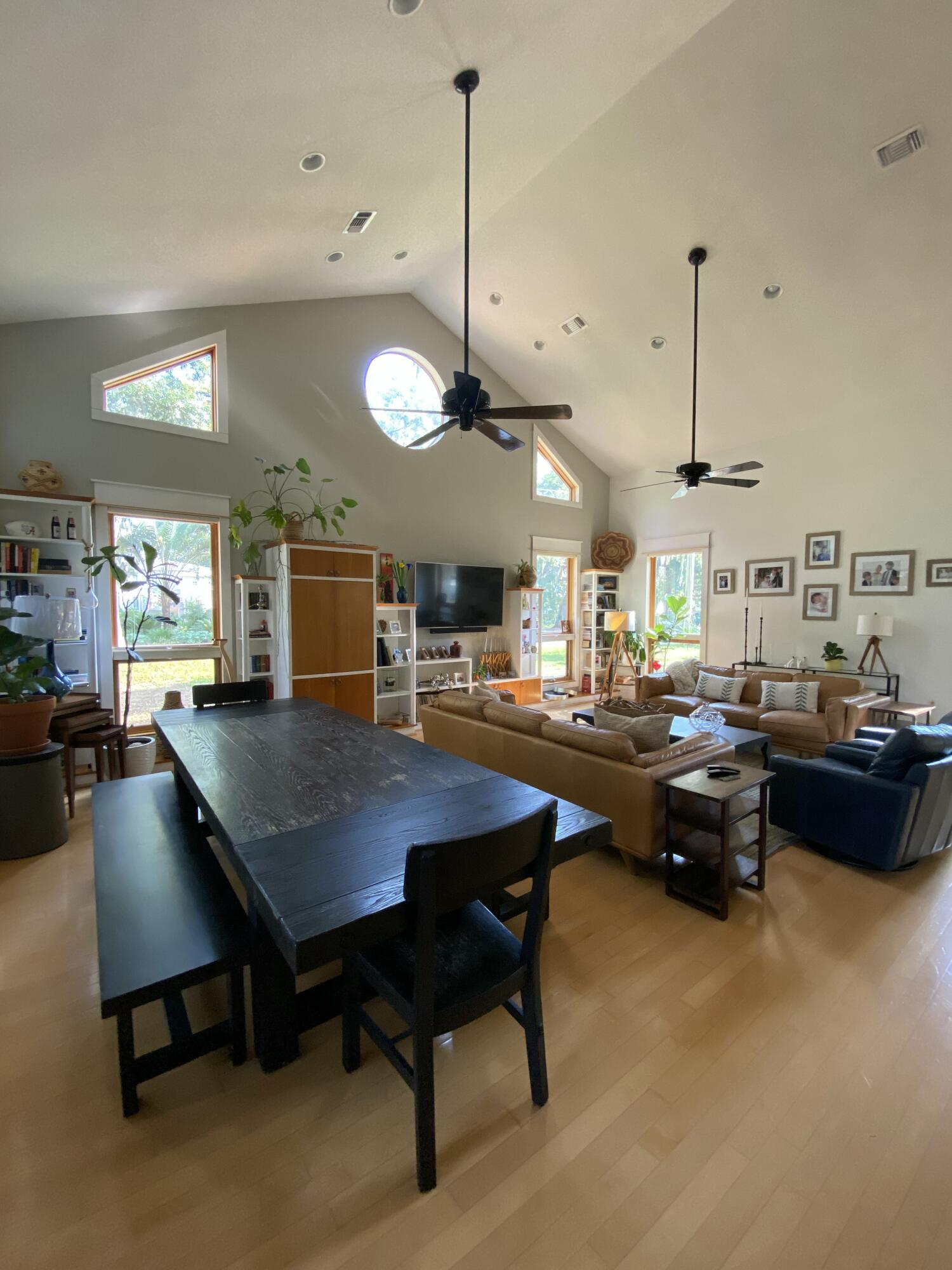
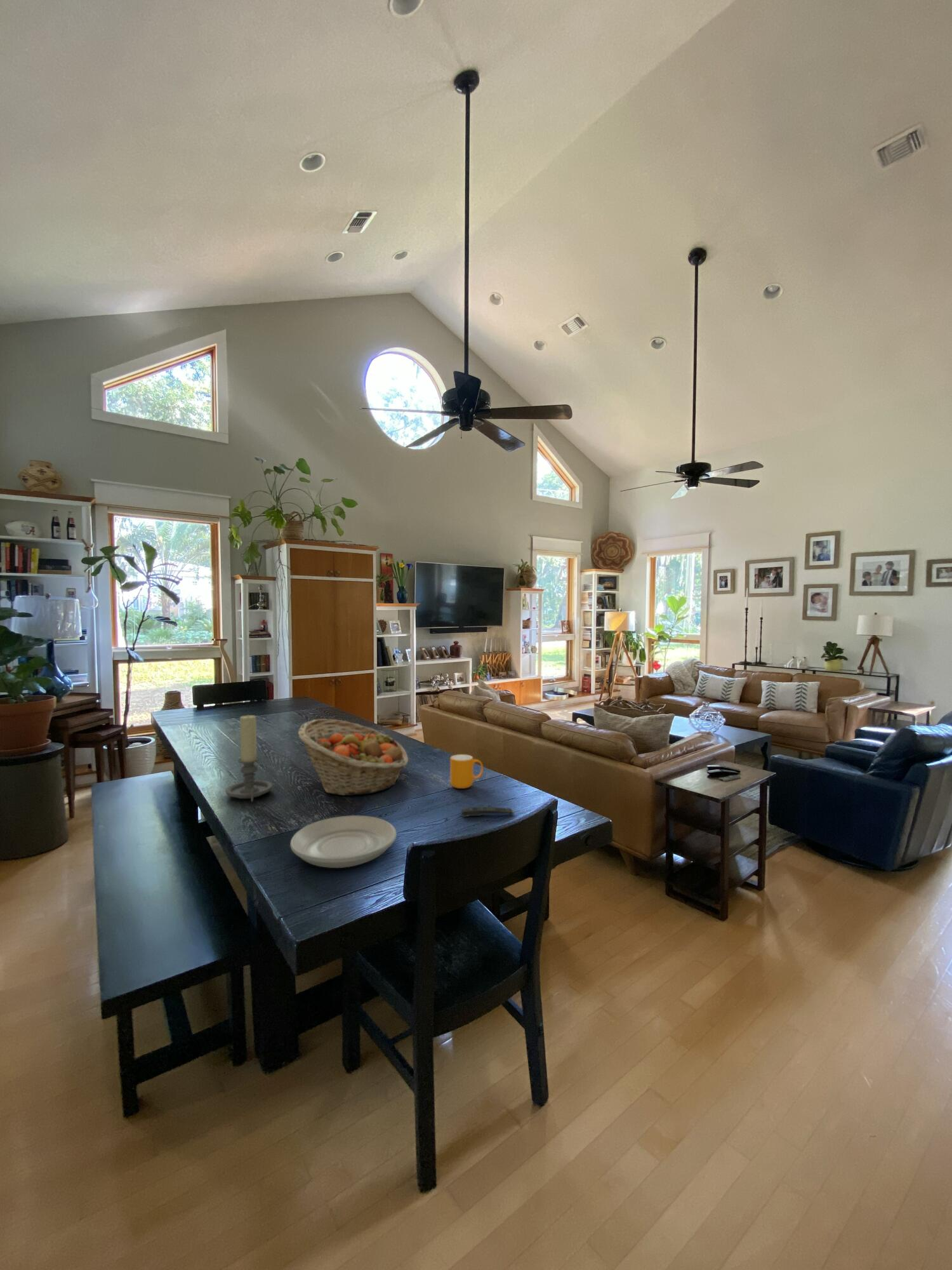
+ remote control (488, 811)
+ candle holder (249, 756)
+ fruit basket (355, 752)
+ plate (345, 843)
+ mug (466, 771)
